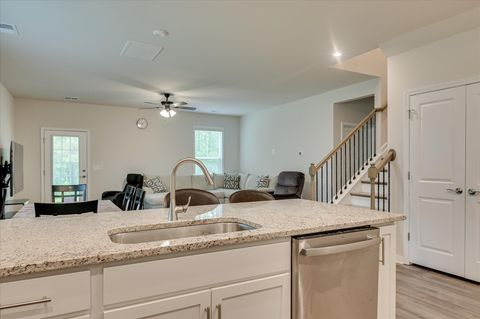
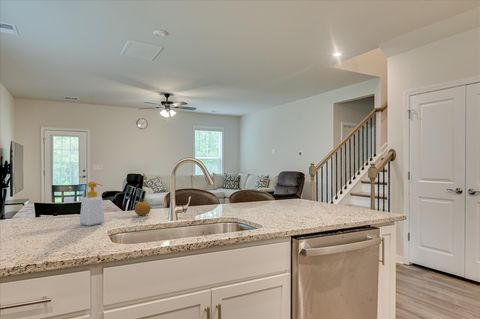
+ fruit (142, 206)
+ soap bottle (94, 203)
